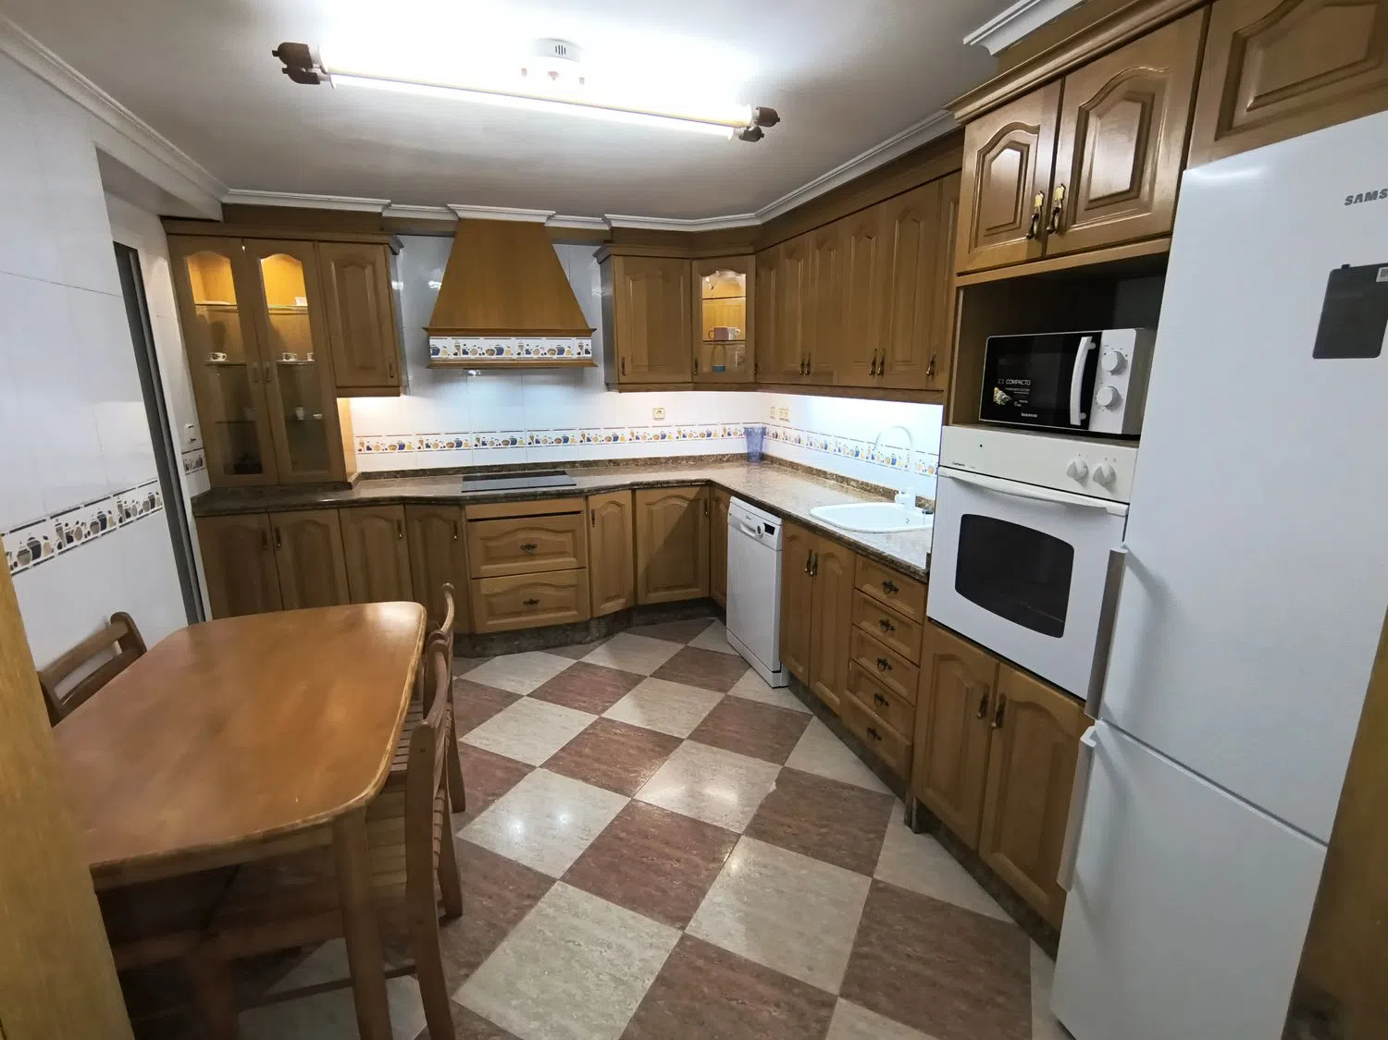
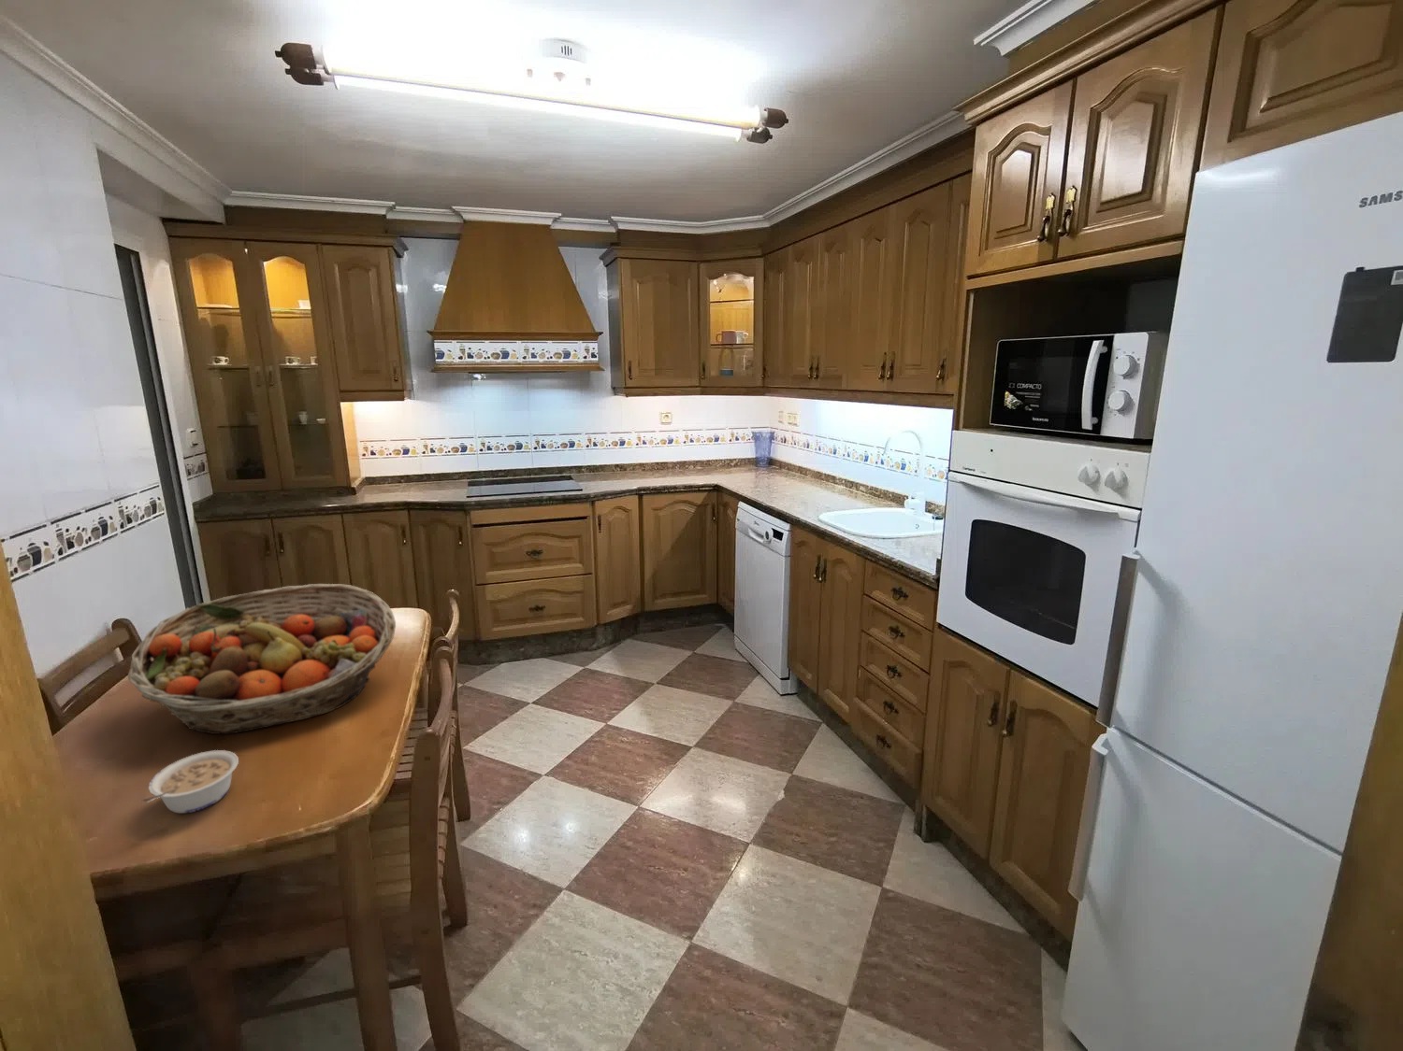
+ fruit basket (275, 654)
+ legume (196, 783)
